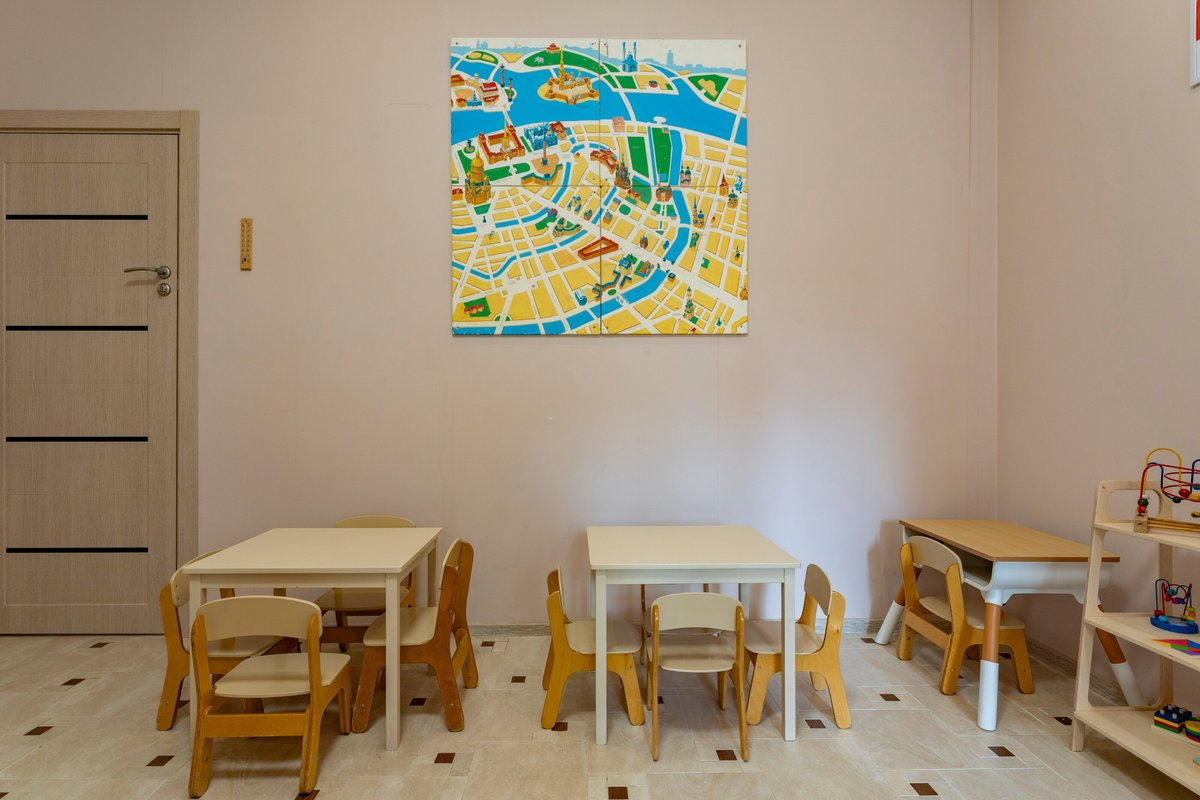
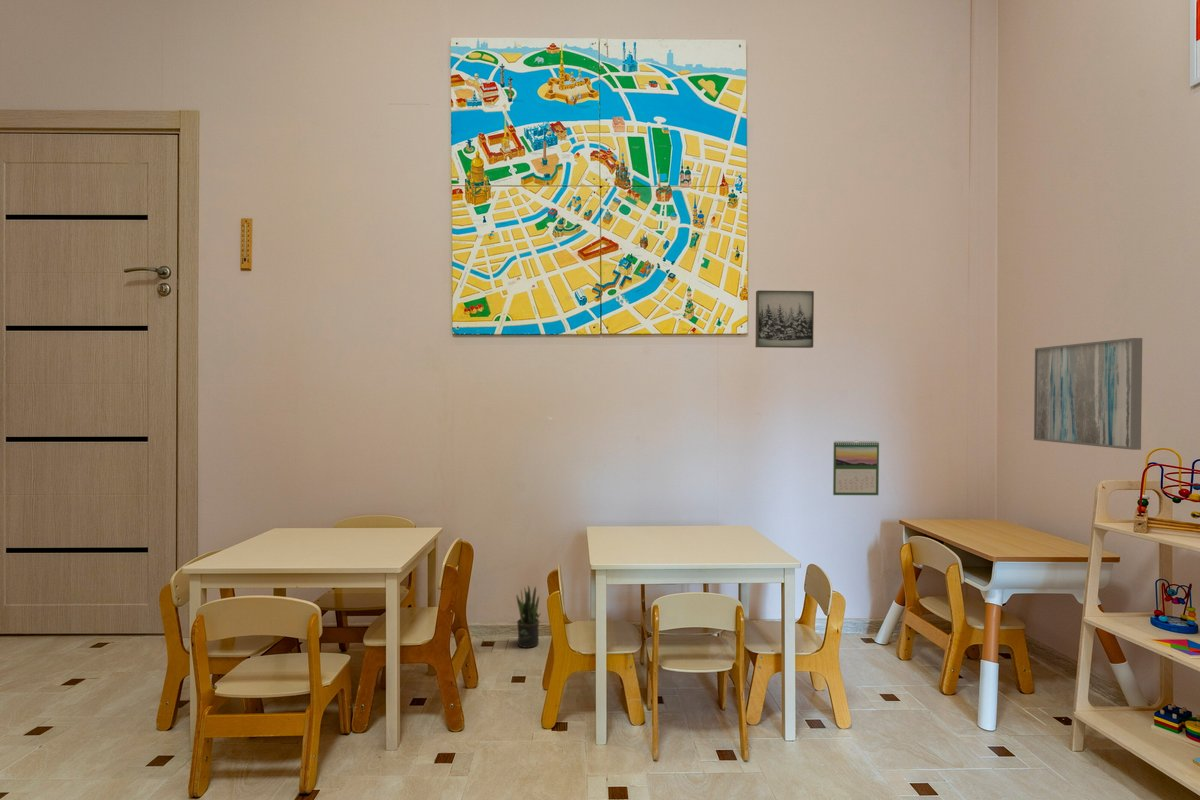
+ wall art (1082, 394)
+ potted plant (528, 616)
+ wall art (784, 319)
+ calendar (856, 467)
